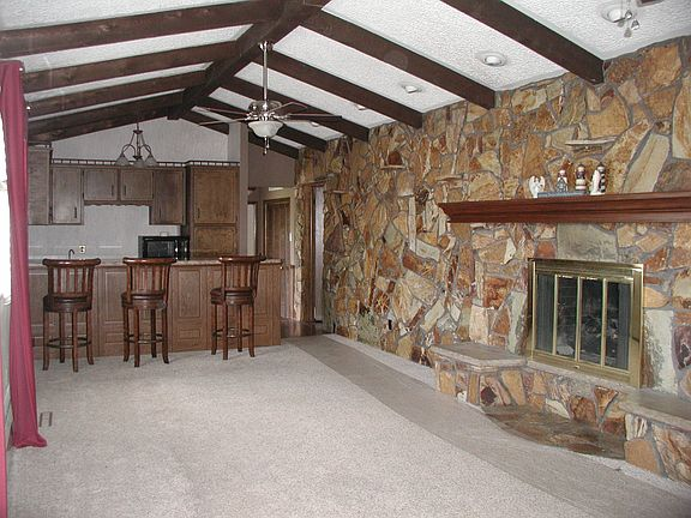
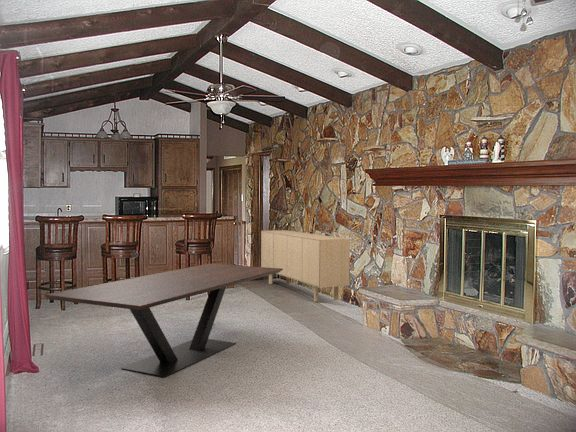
+ dining table (198, 323)
+ sideboard (300, 262)
